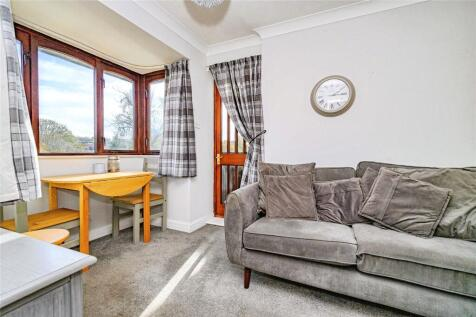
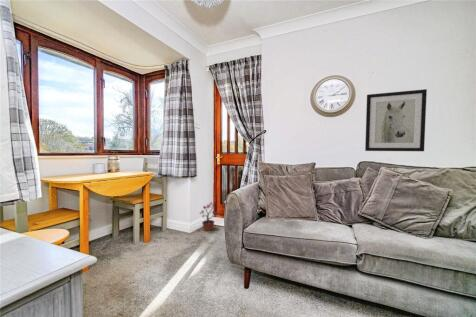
+ potted plant (207, 216)
+ wall art (394, 121)
